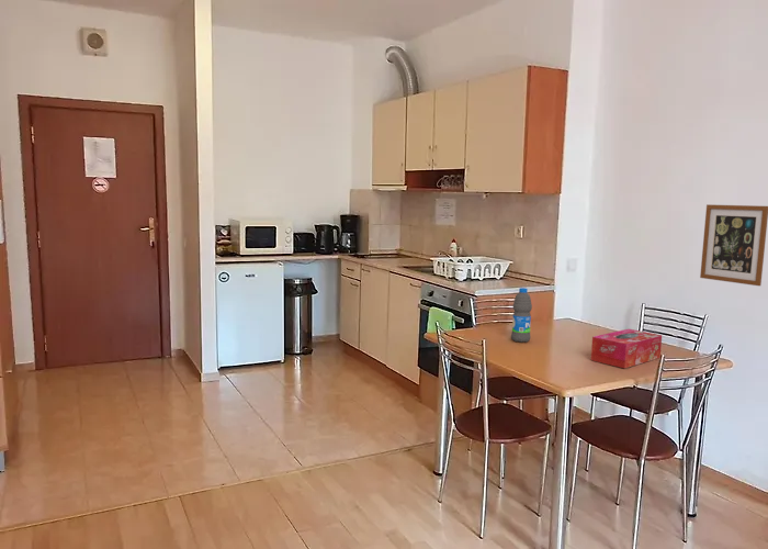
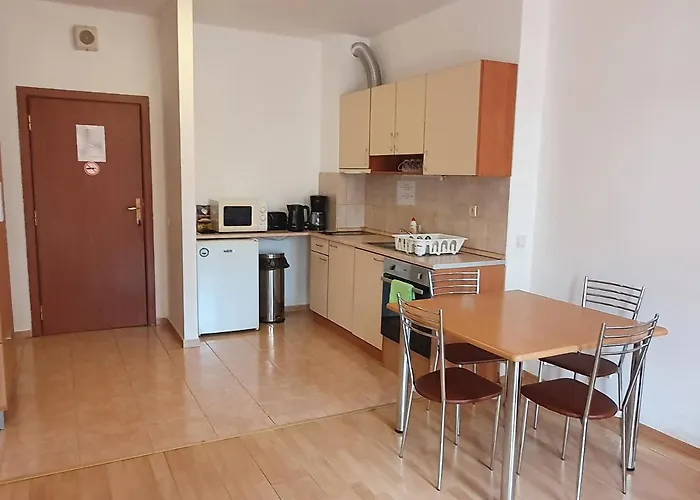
- water bottle (521, 314)
- wall art (732, 244)
- tissue box (626, 347)
